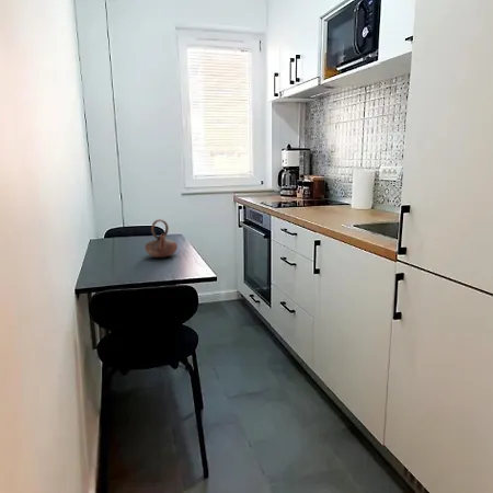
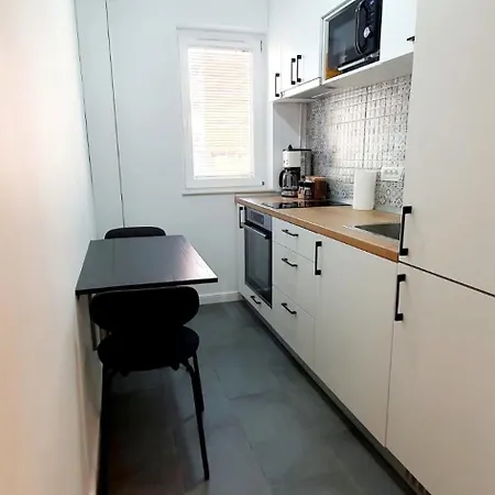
- teapot (161, 239)
